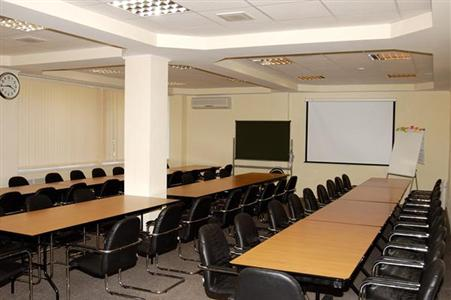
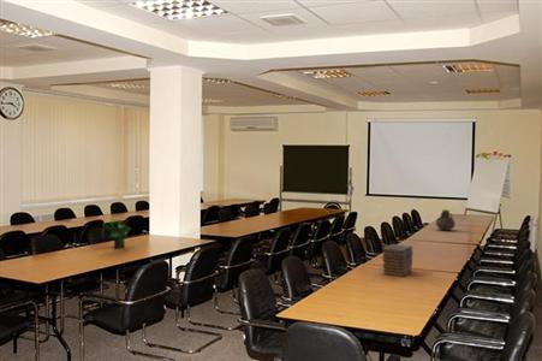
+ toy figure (118, 231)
+ book stack (397, 259)
+ vase (445, 220)
